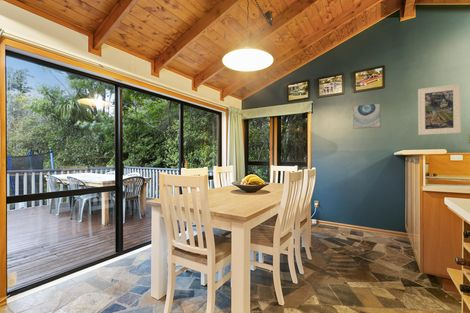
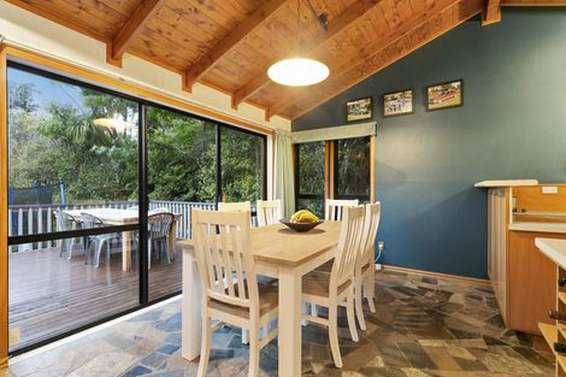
- wall art (366, 116)
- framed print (438, 110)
